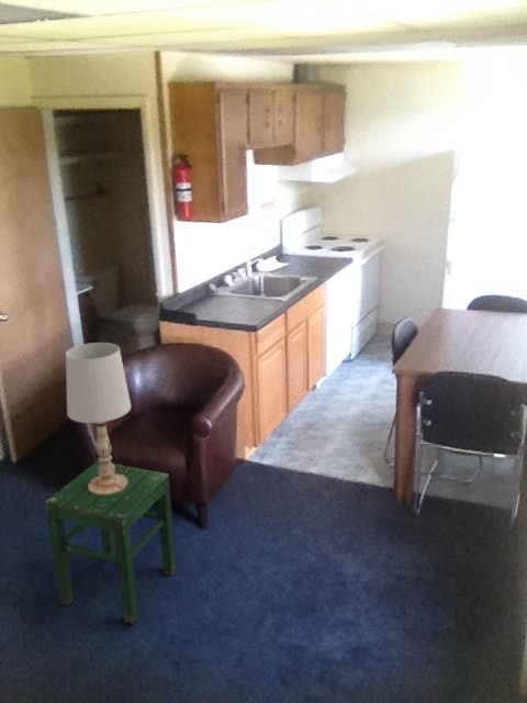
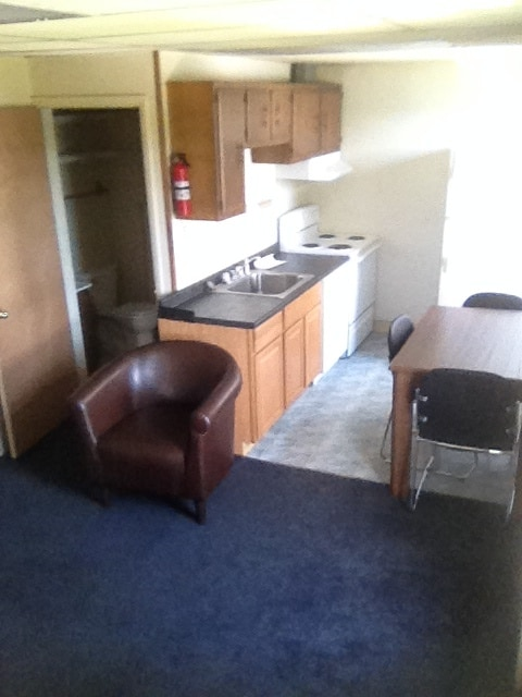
- table lamp (100, 420)
- stool (115, 538)
